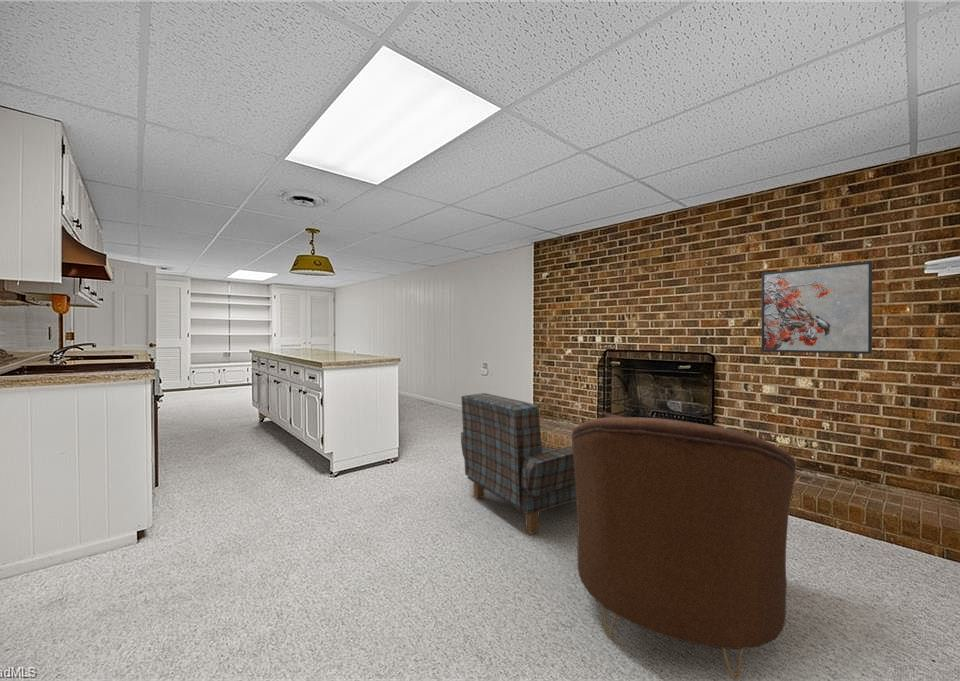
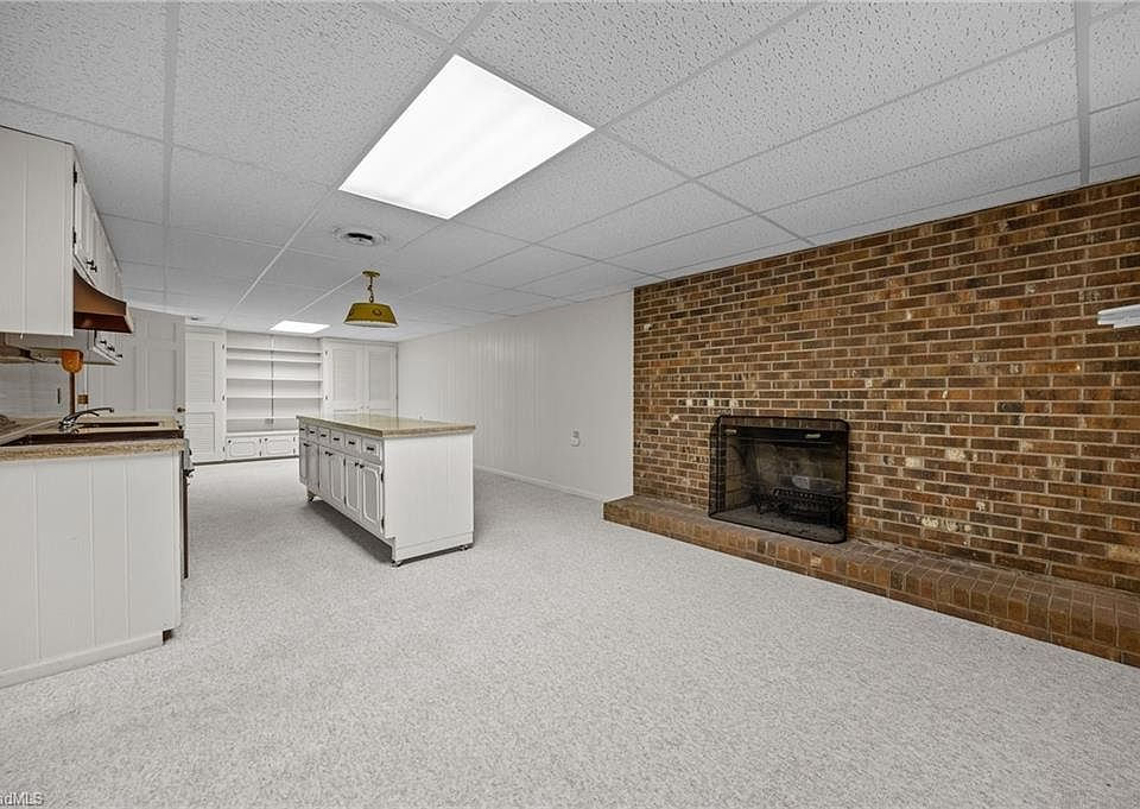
- armchair (535, 448)
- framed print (812, 310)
- armchair (669, 508)
